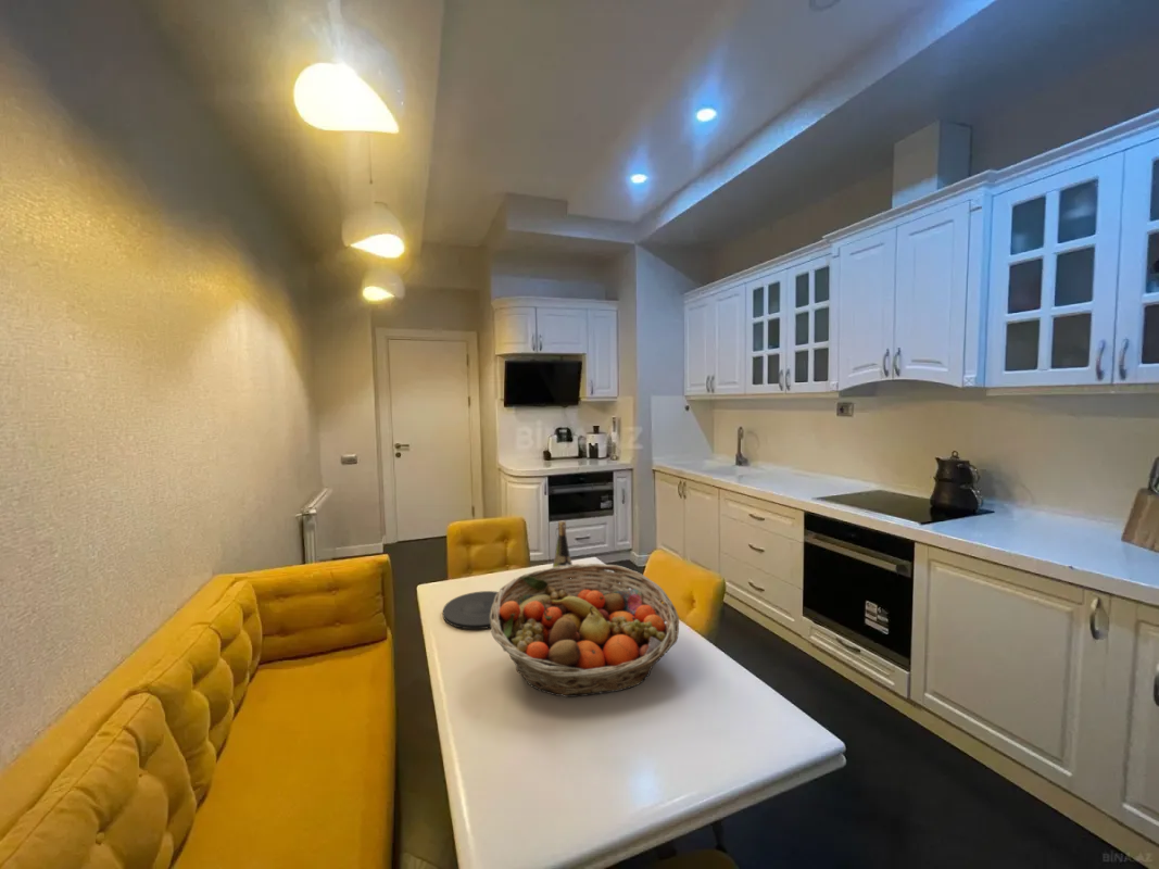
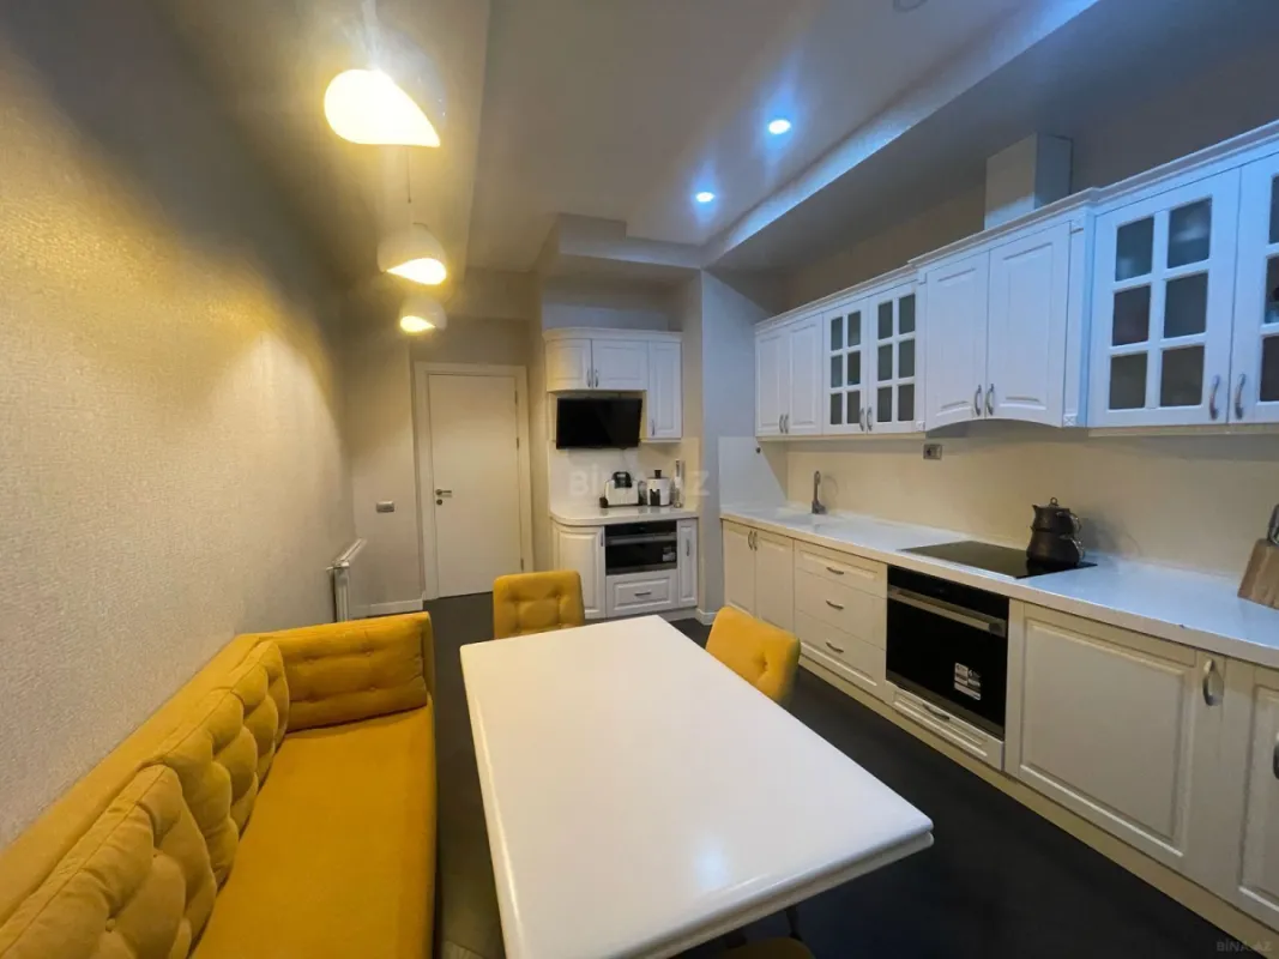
- plate (481, 605)
- fruit basket (584, 625)
- wine bottle (562, 565)
